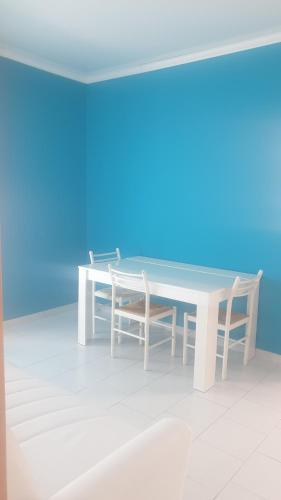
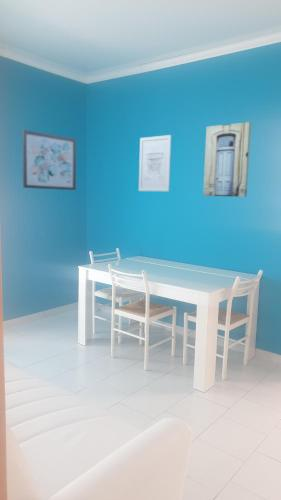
+ wall art (50, 162)
+ wall art (154, 164)
+ wall art (226, 160)
